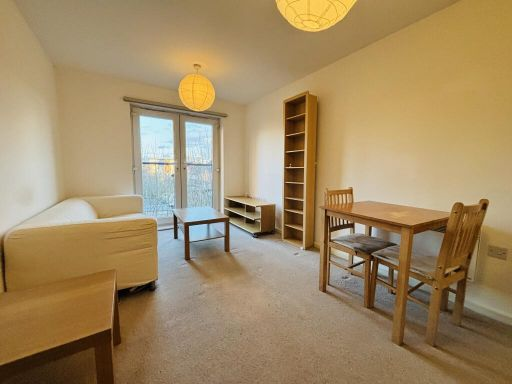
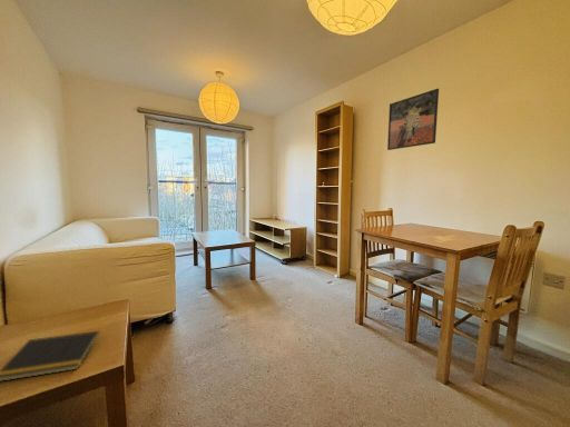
+ notepad (51, 352)
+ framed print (411, 121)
